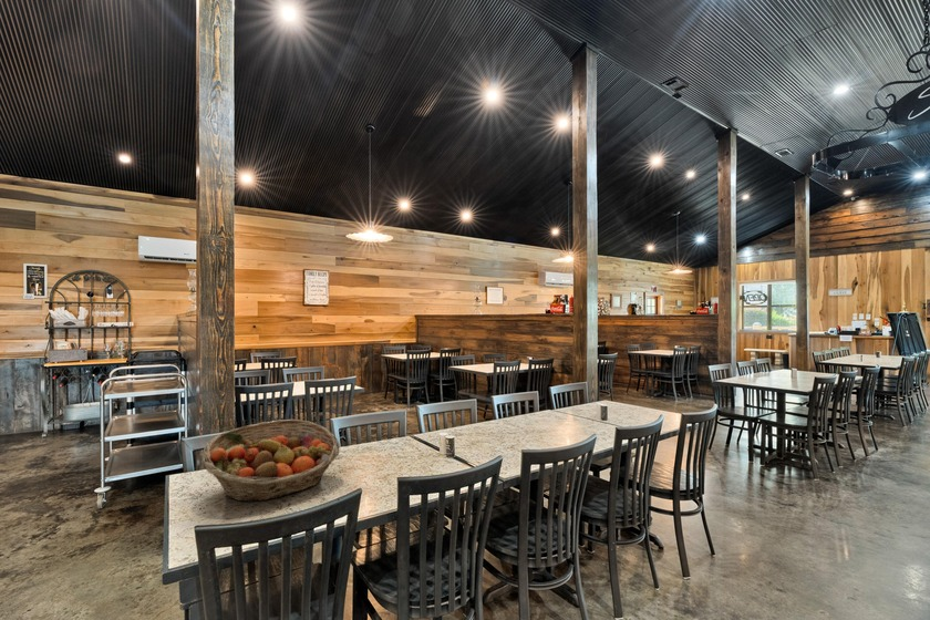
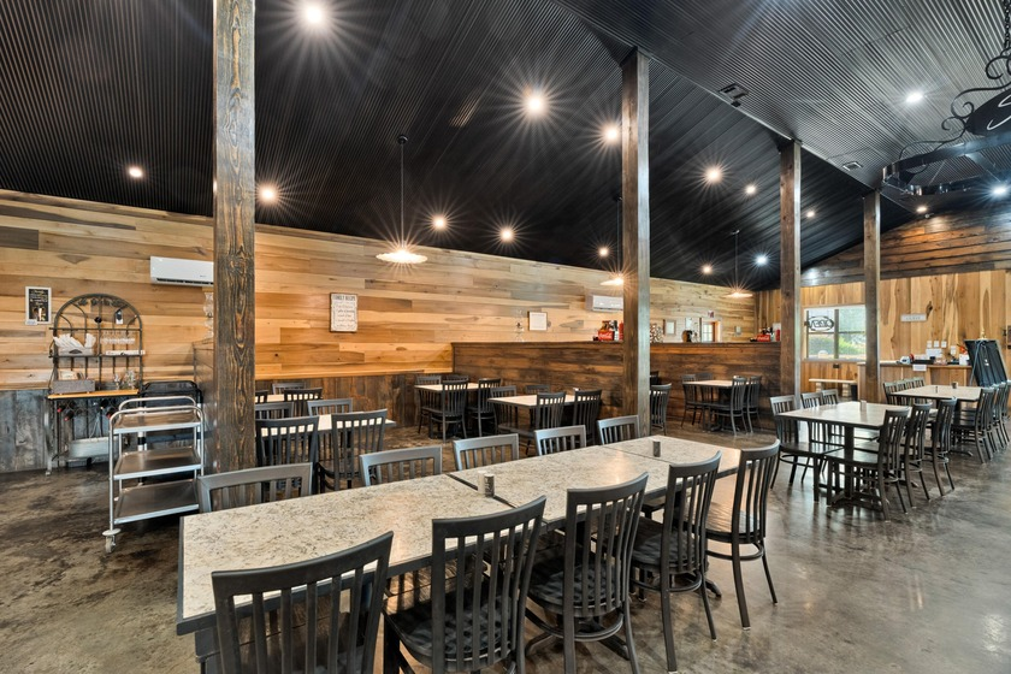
- fruit basket (275, 456)
